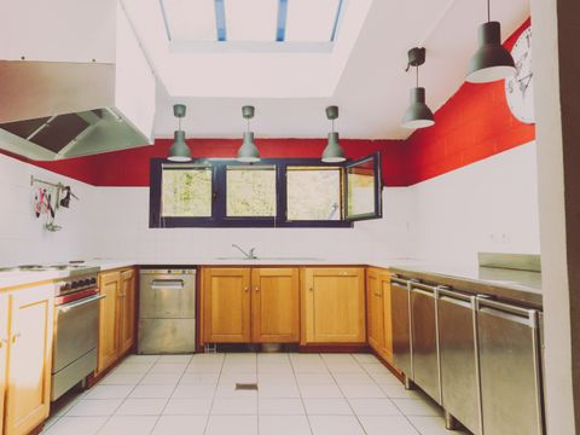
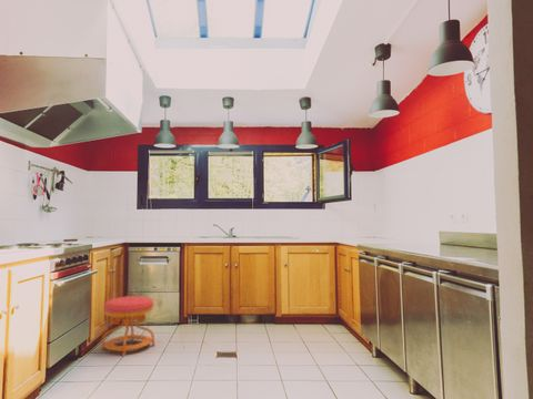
+ stool (128, 323)
